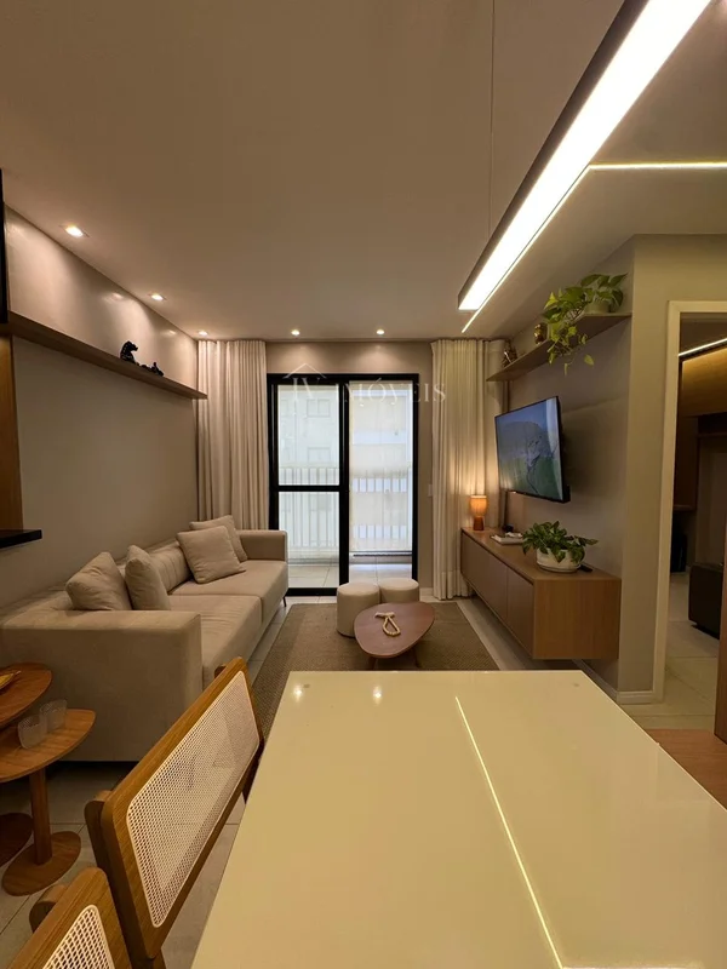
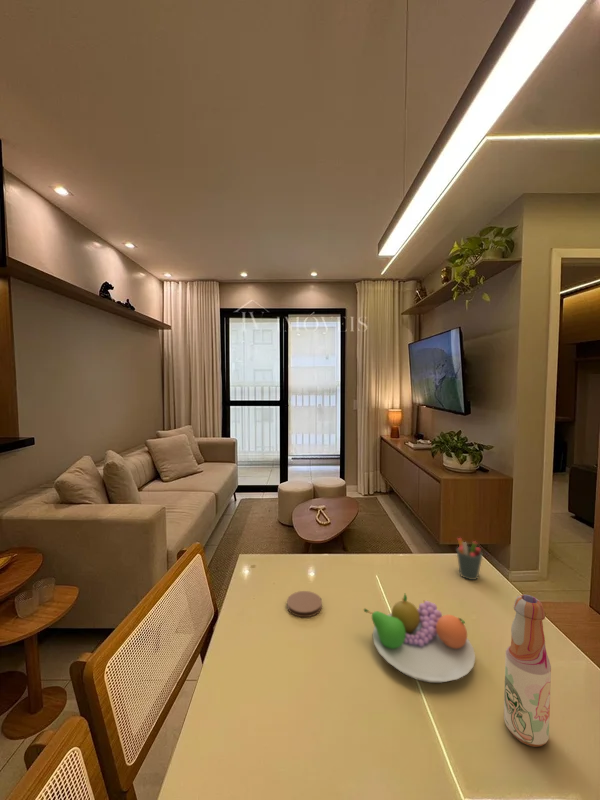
+ bottle (527, 665)
+ coaster (304, 603)
+ fruit bowl (417, 630)
+ pen holder (468, 557)
